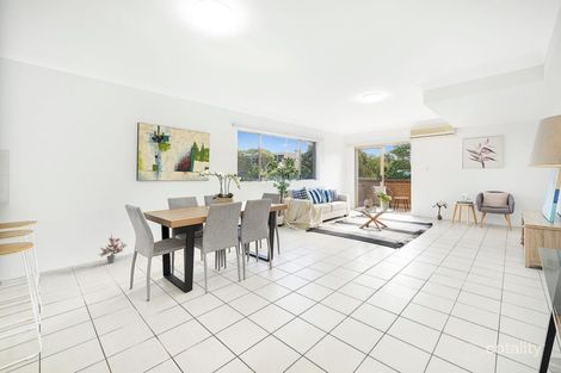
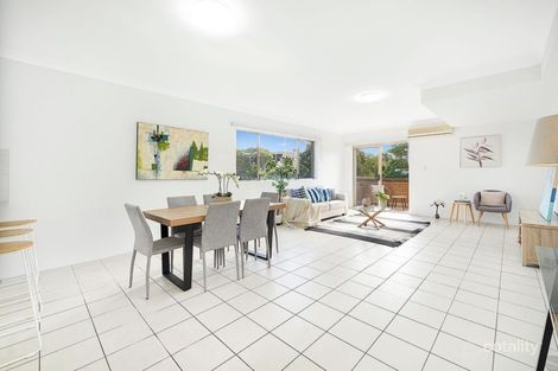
- potted plant (112, 248)
